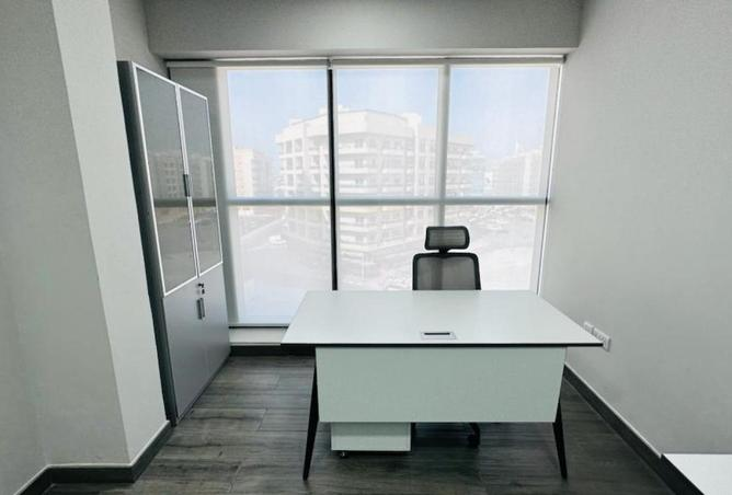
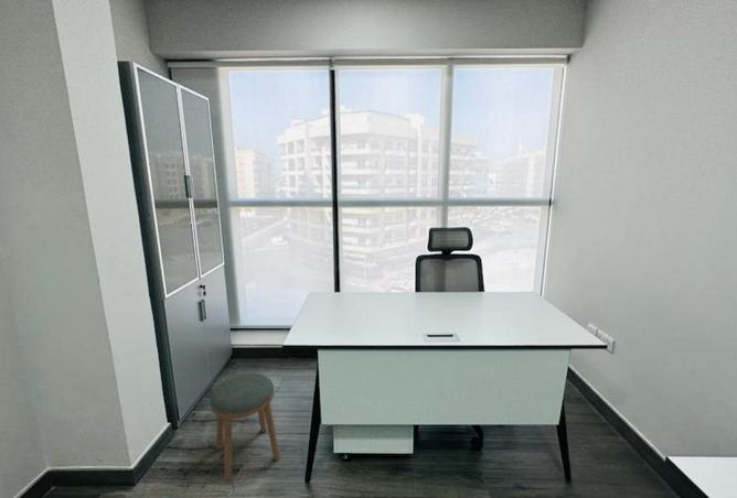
+ stool (244, 416)
